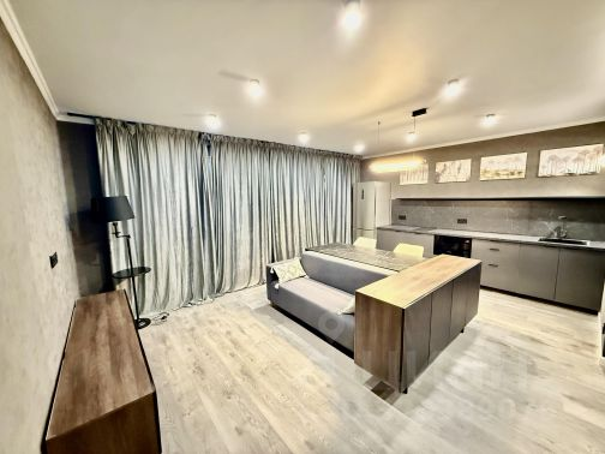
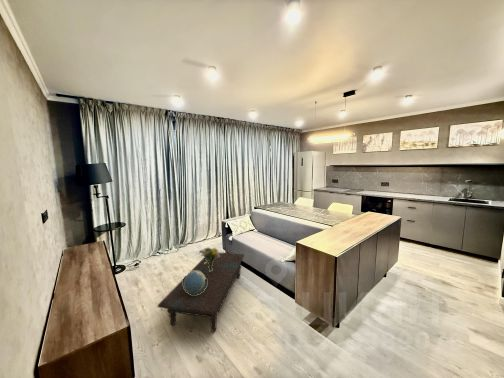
+ bouquet (210, 259)
+ decorative sphere (194, 281)
+ coffee table (211, 285)
